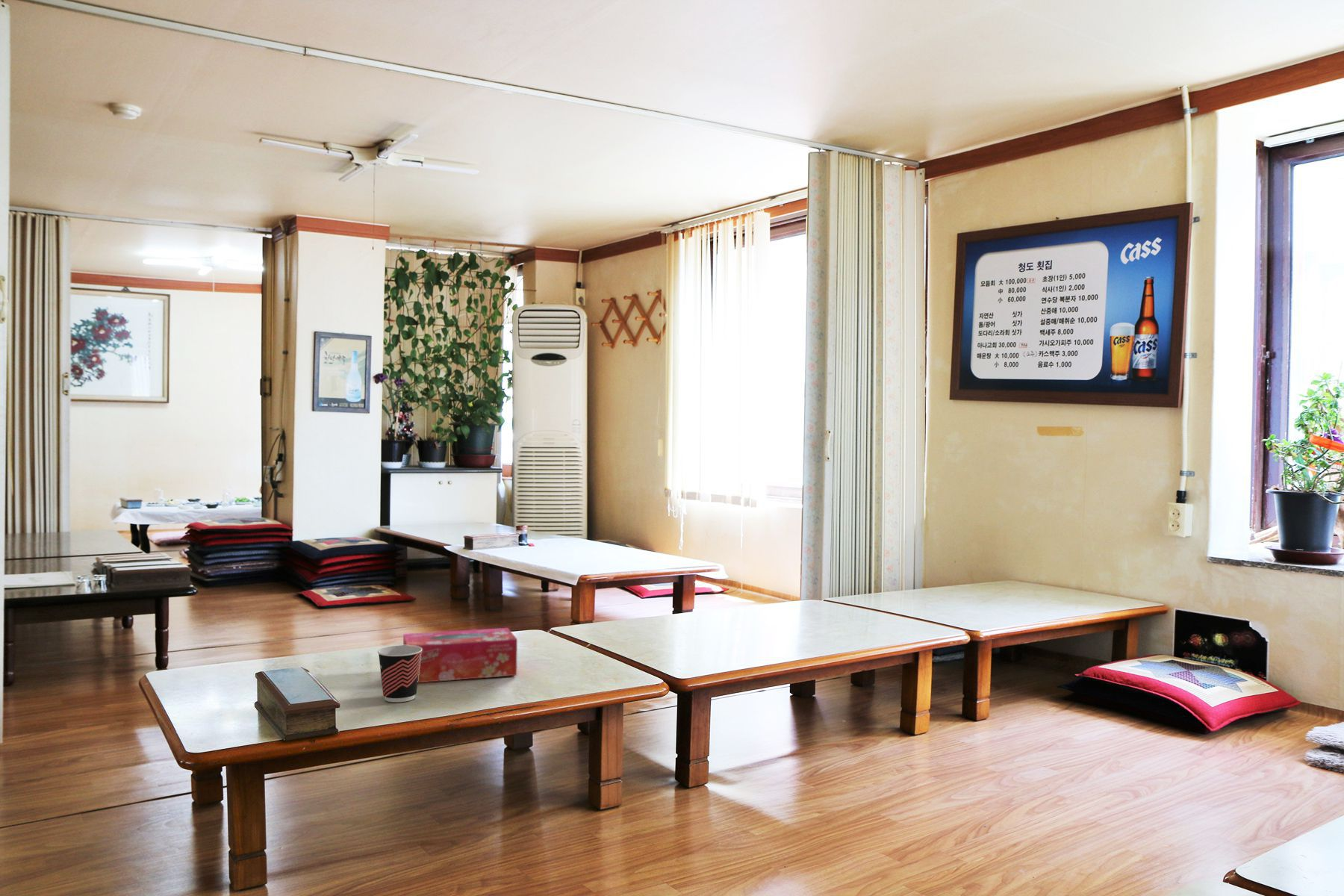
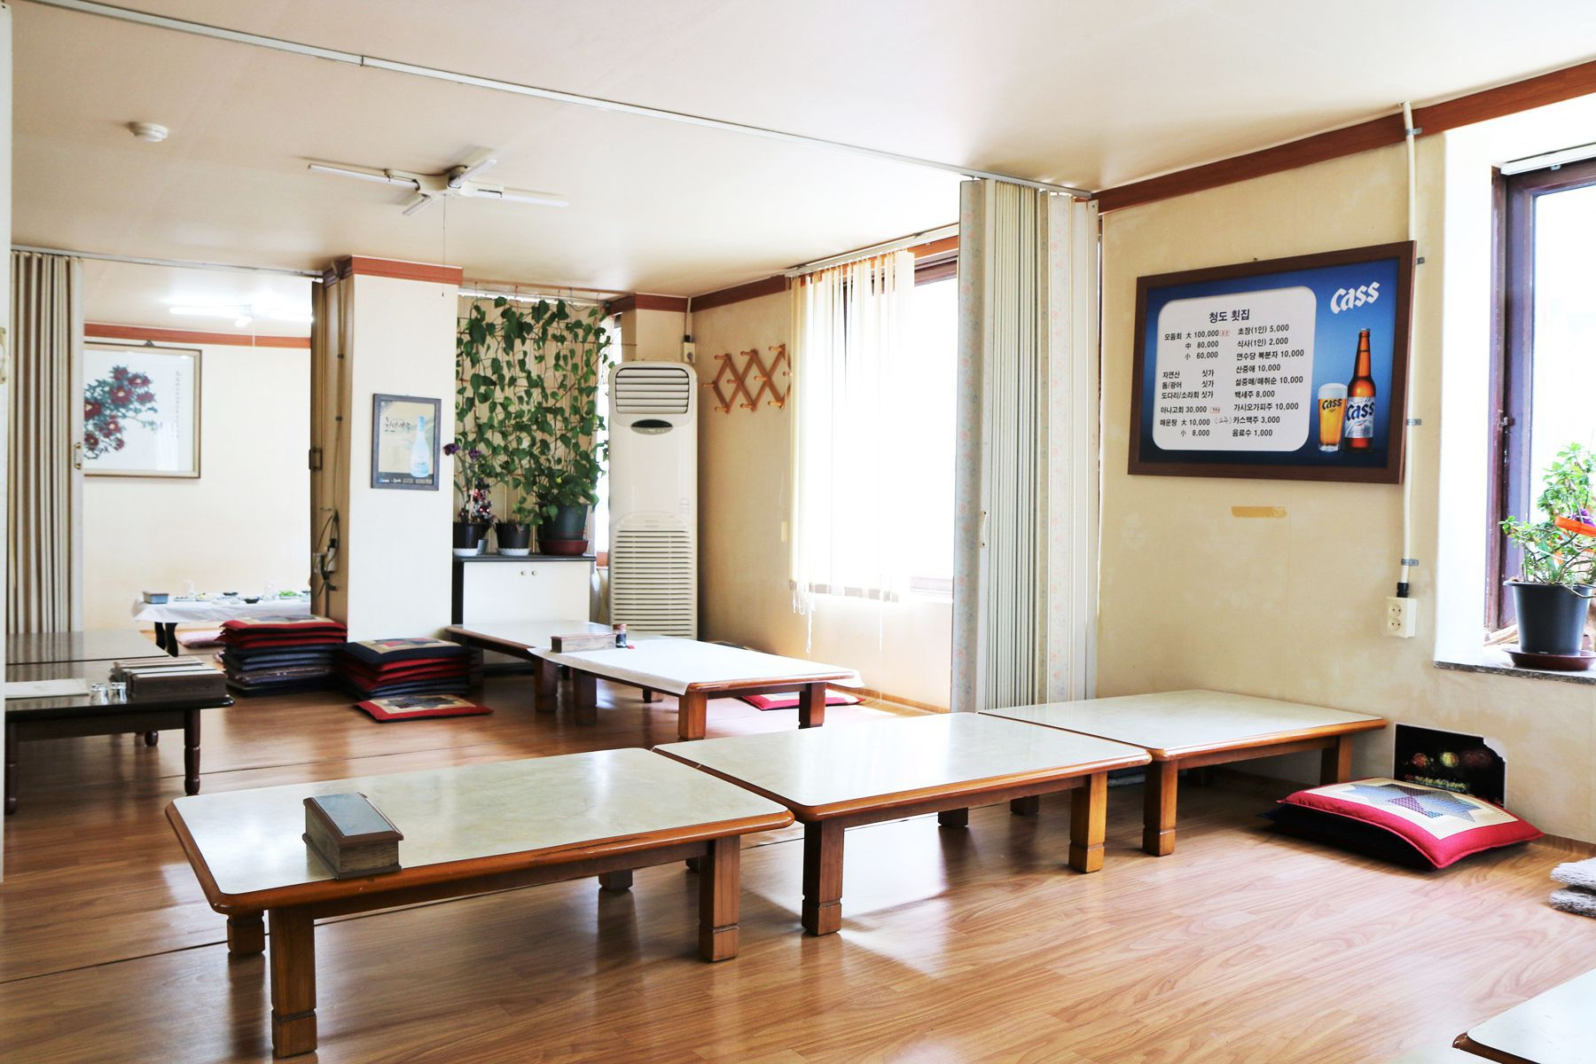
- cup (399, 673)
- tissue box (459, 654)
